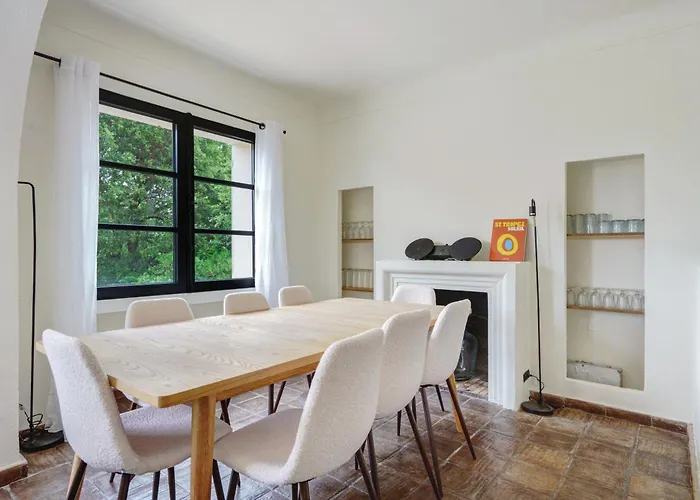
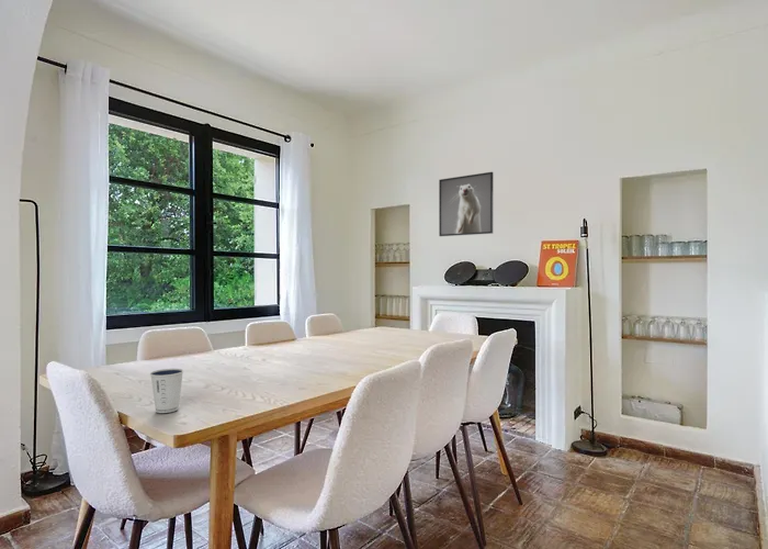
+ dixie cup (167, 391)
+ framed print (464, 205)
